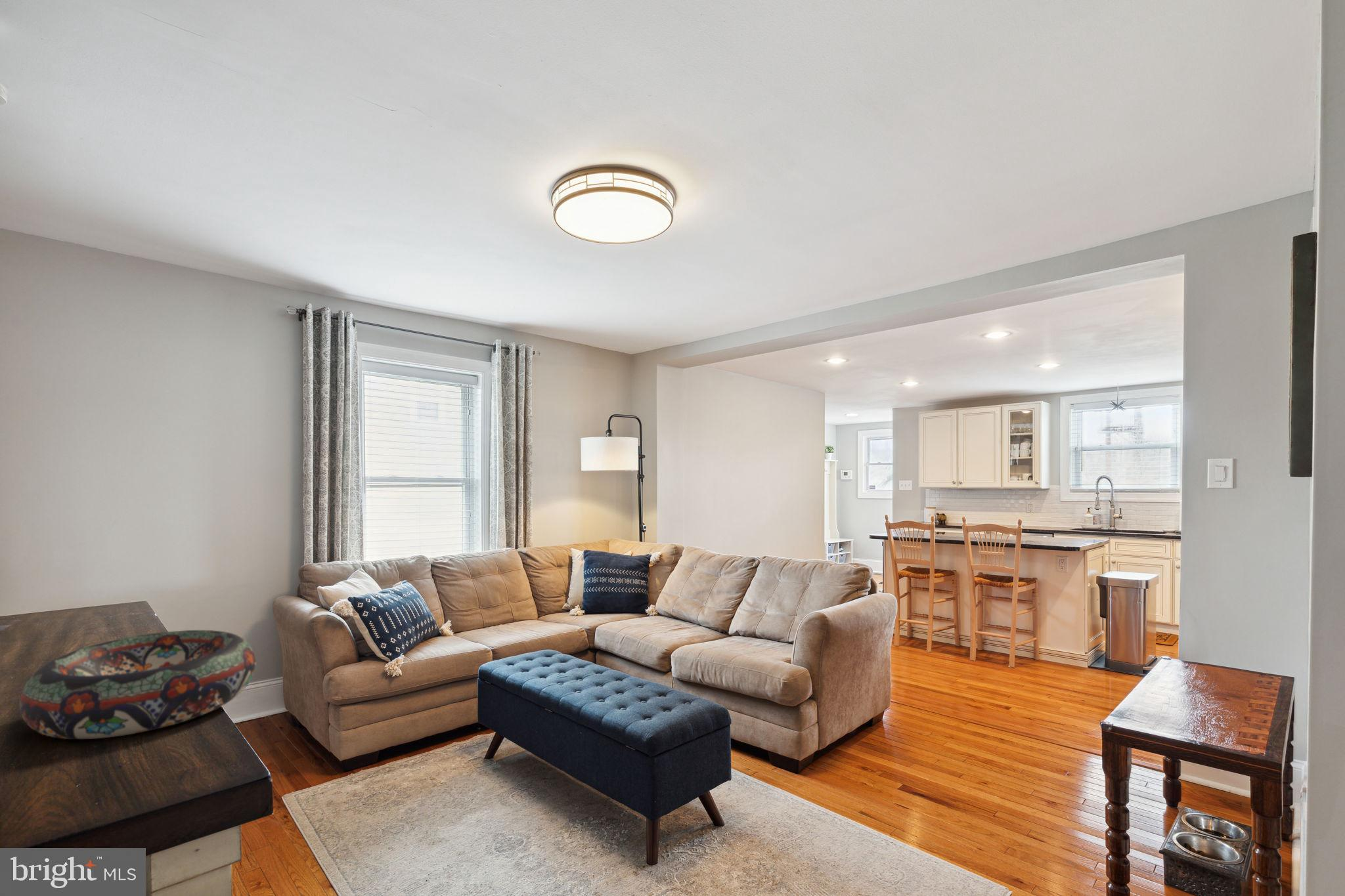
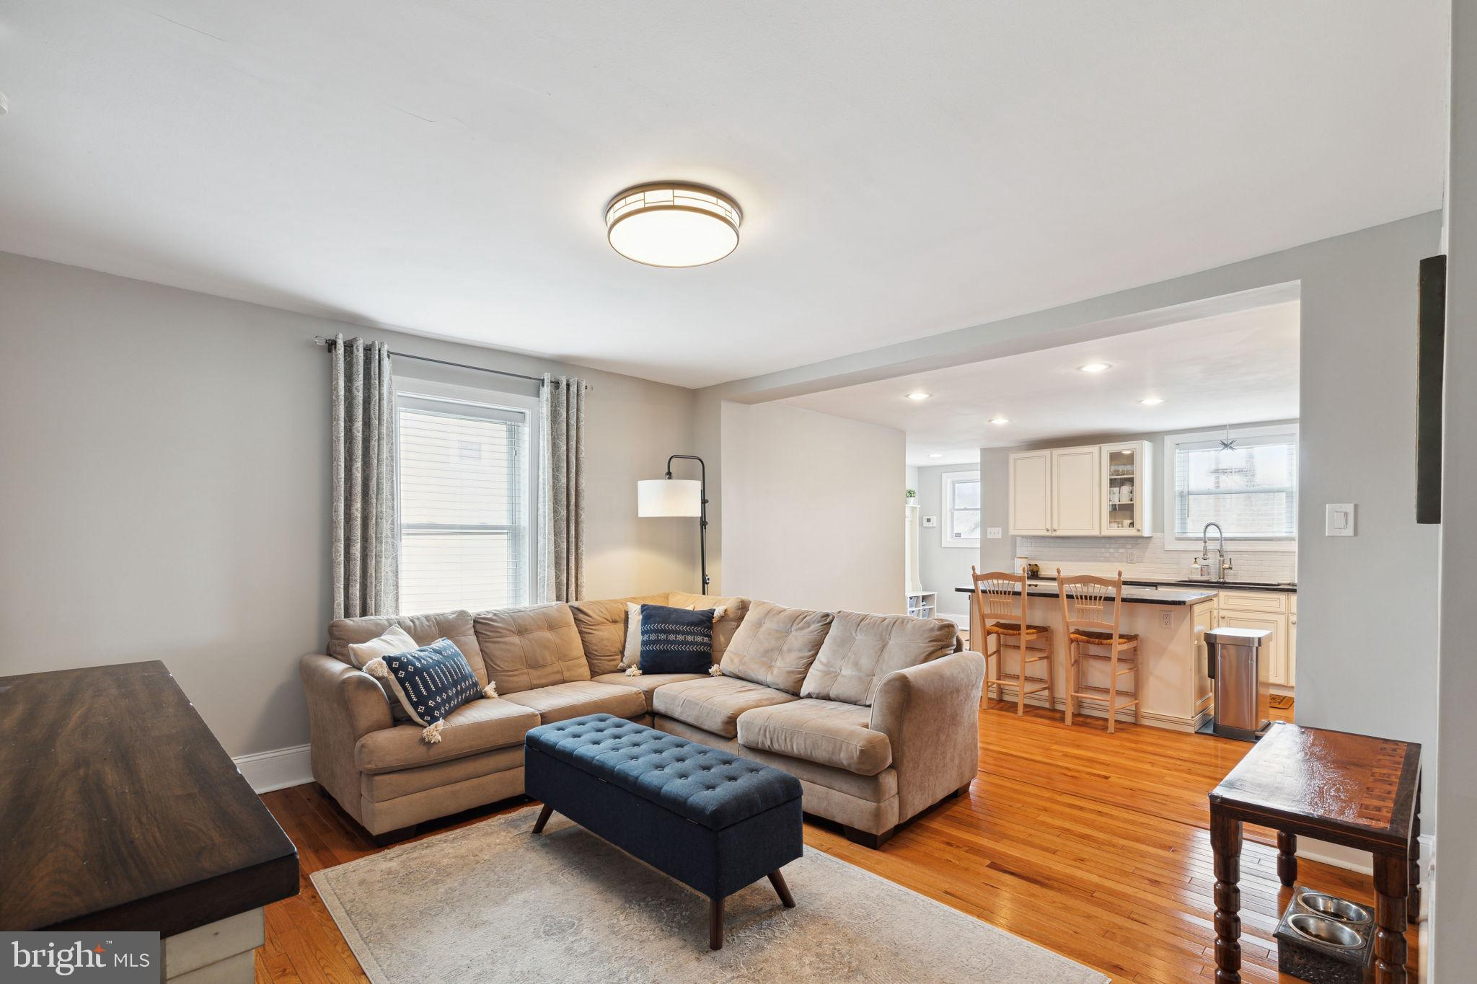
- decorative bowl (148, 679)
